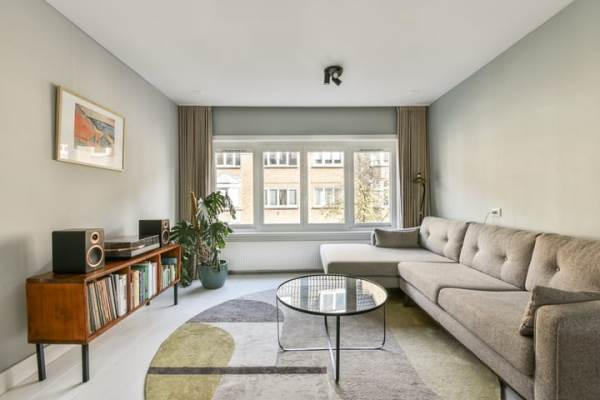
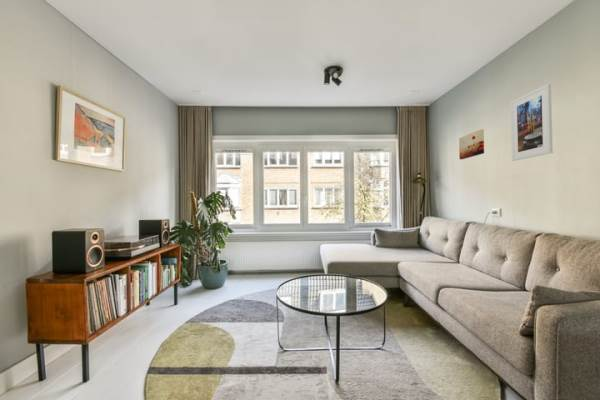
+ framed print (529, 125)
+ wall art (470, 145)
